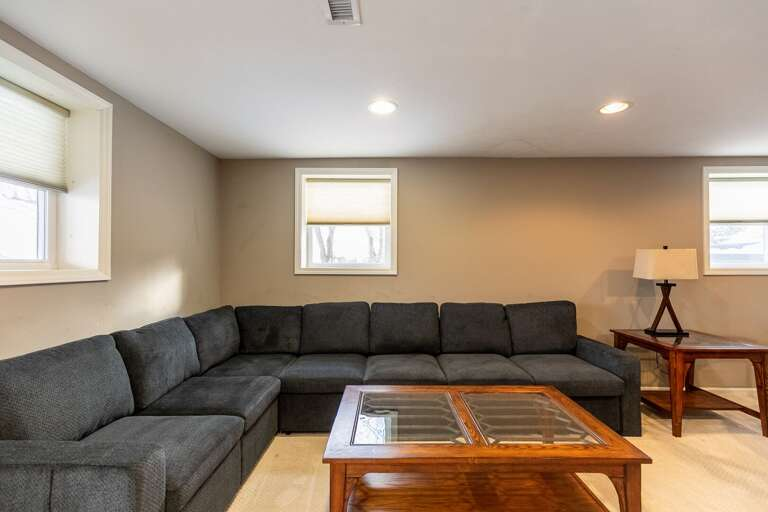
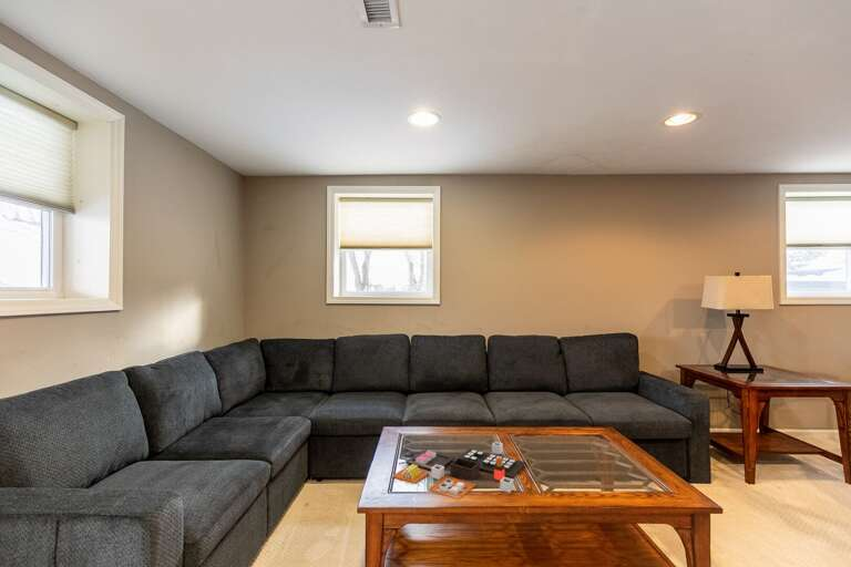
+ toy food set (464, 457)
